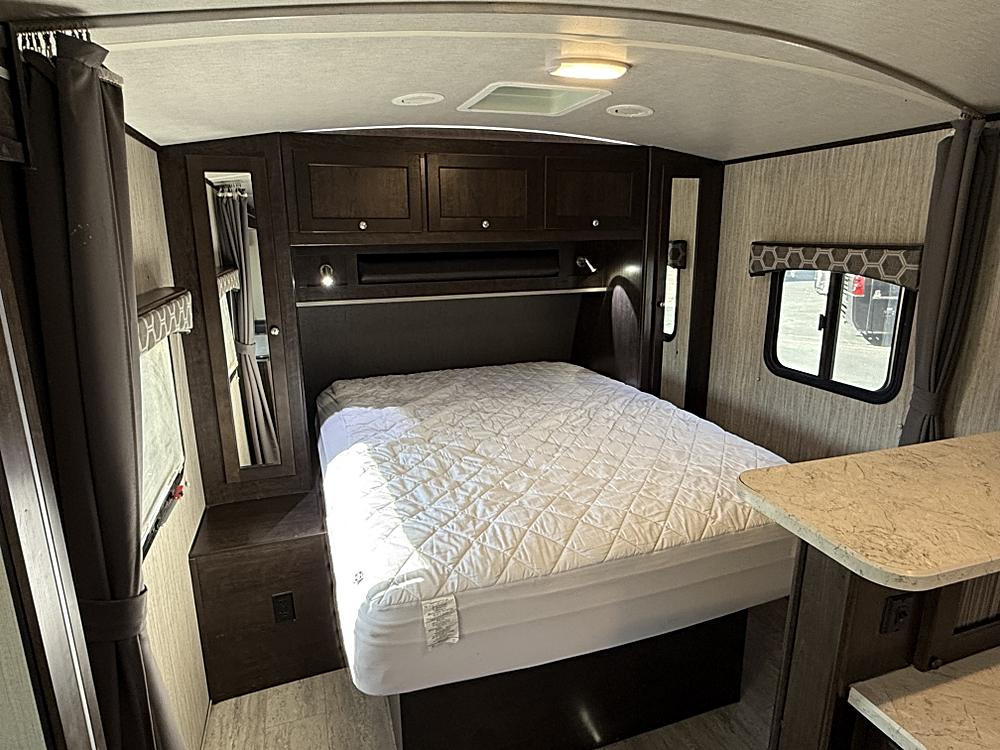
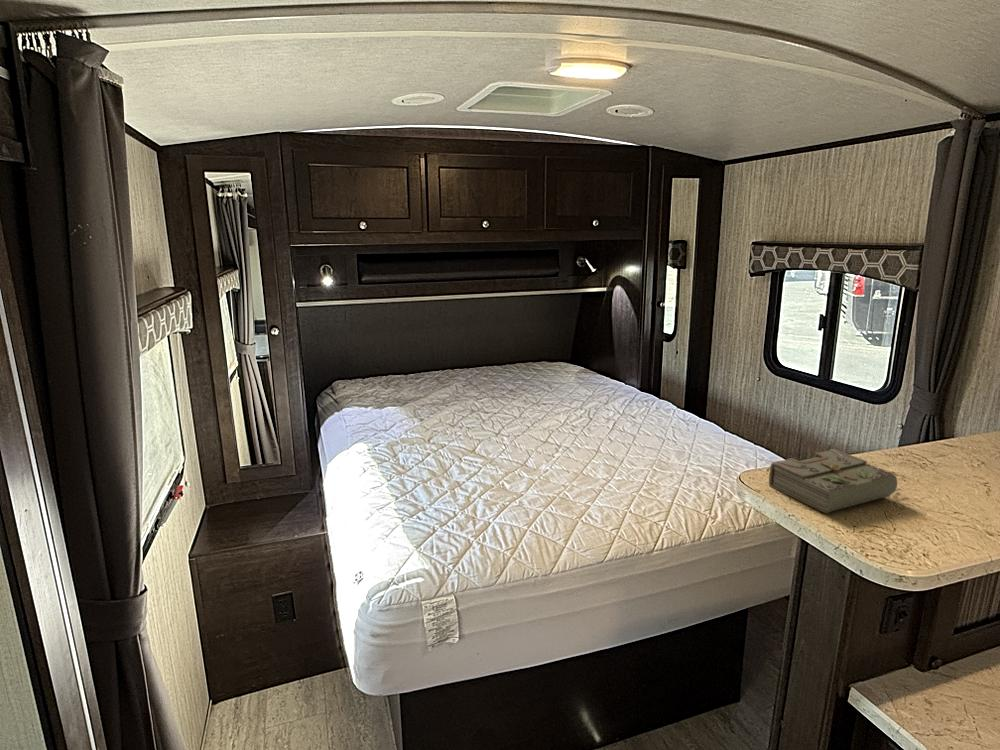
+ diary (836, 479)
